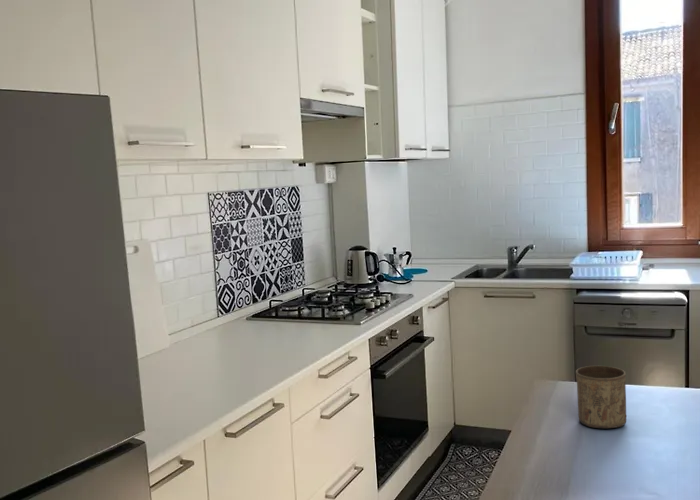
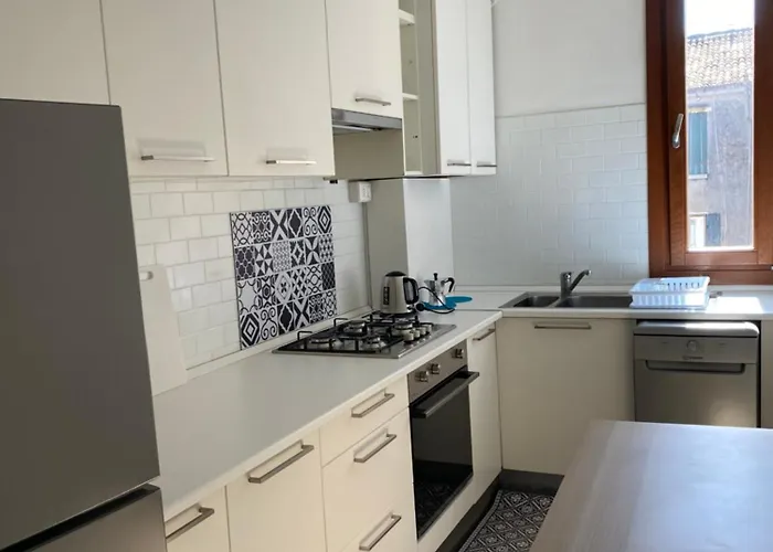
- cup (600, 397)
